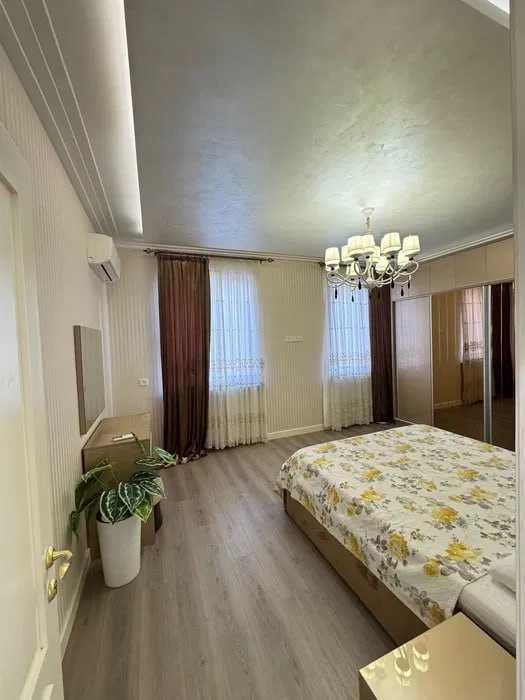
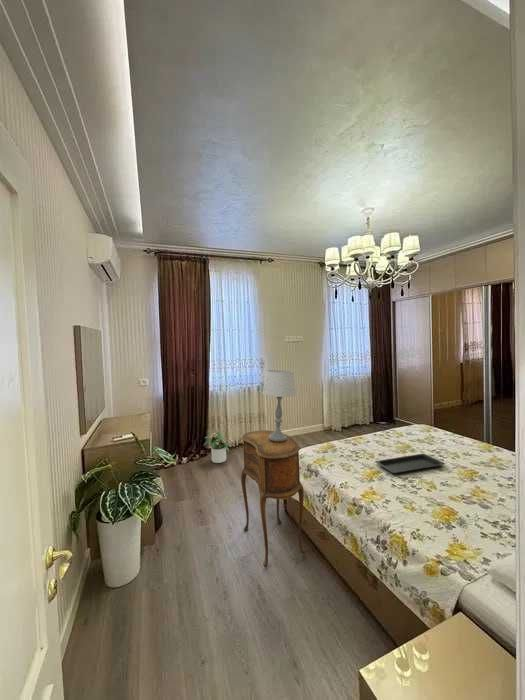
+ potted plant (216, 446)
+ side table (272, 490)
+ table lamp (277, 405)
+ serving tray (409, 464)
